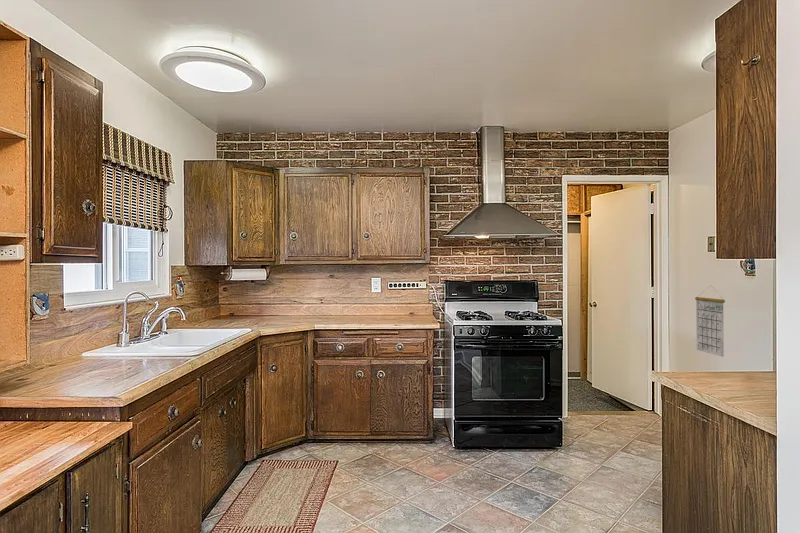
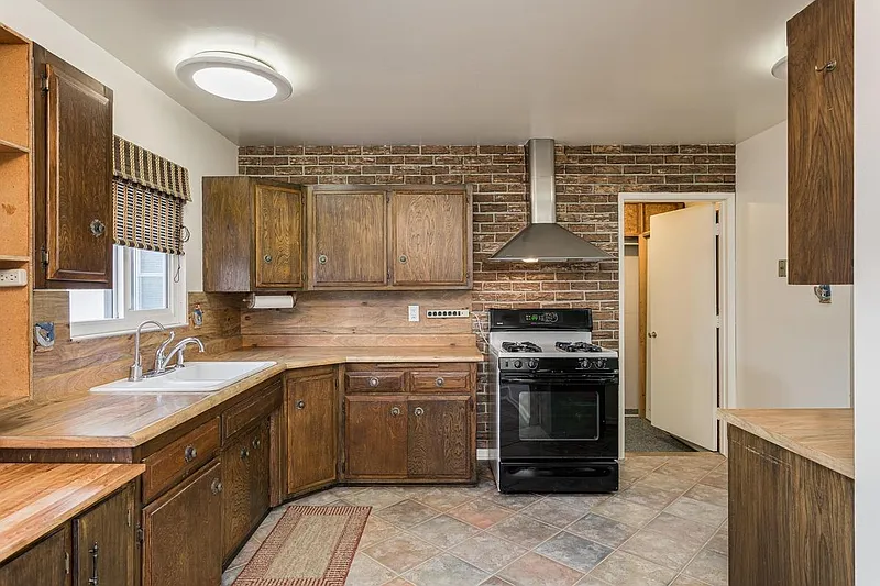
- calendar (709, 319)
